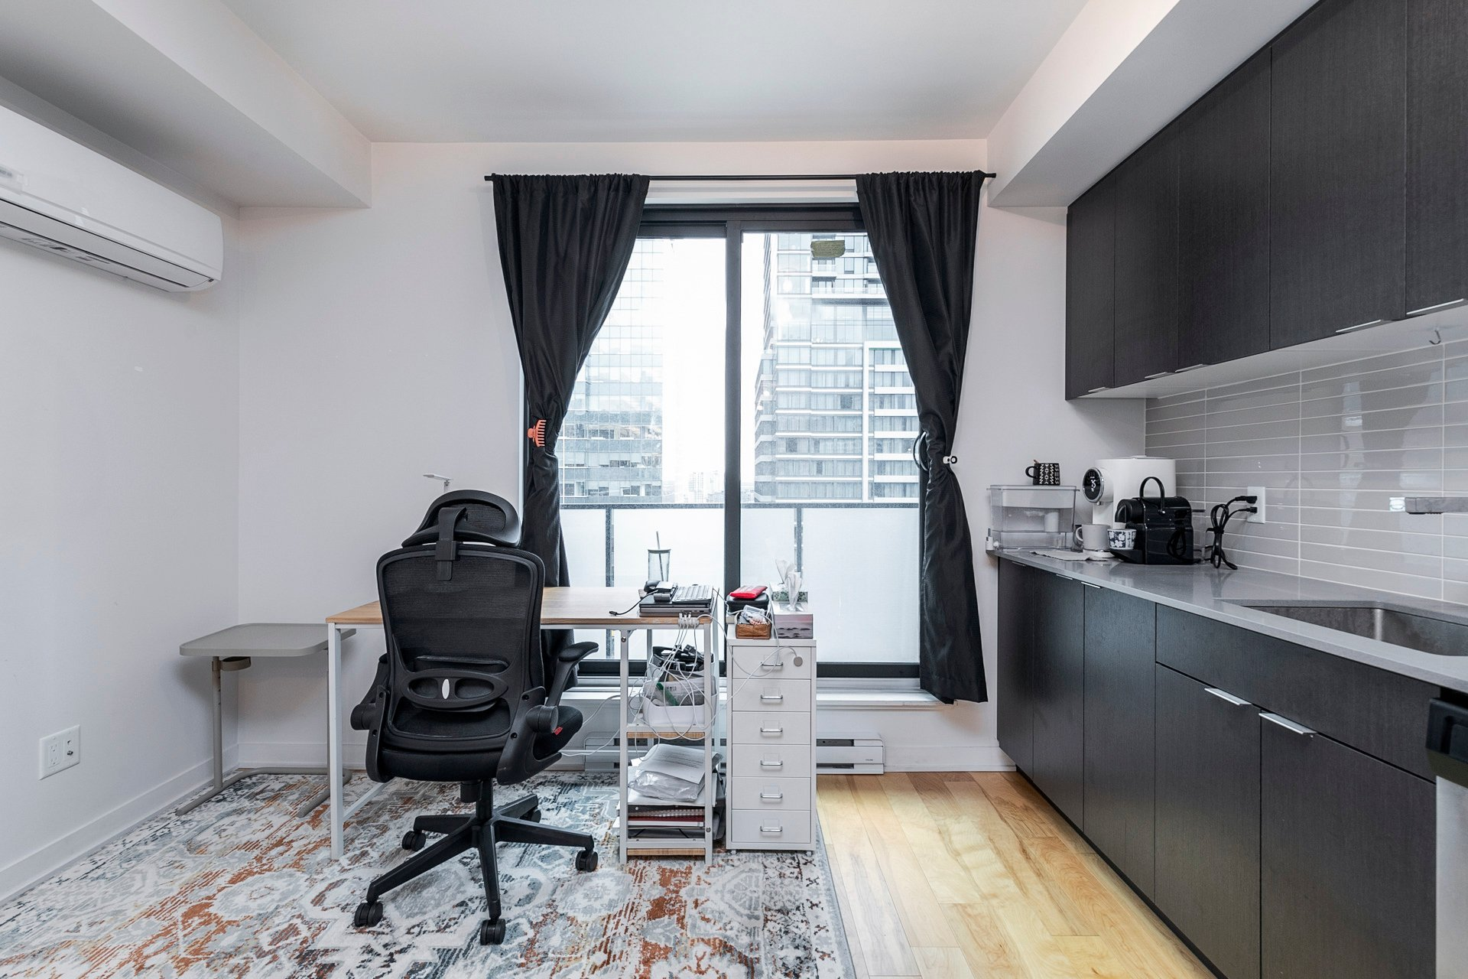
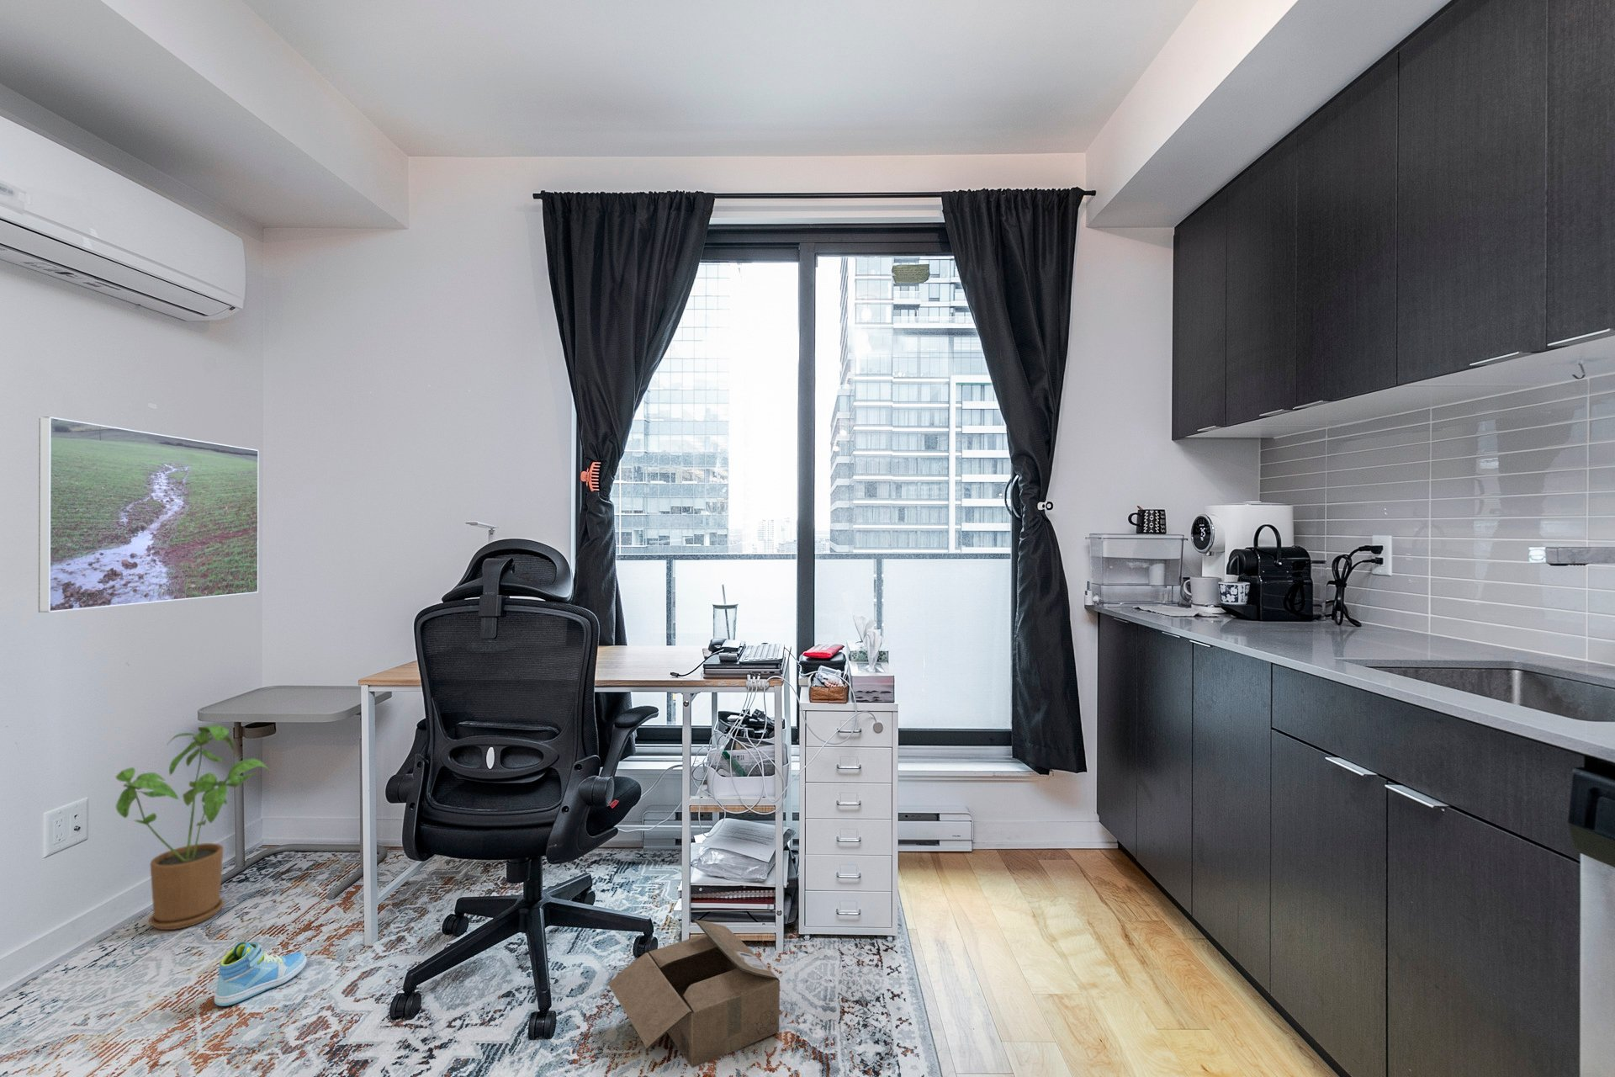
+ house plant (198, 823)
+ sneaker (263, 960)
+ cardboard box (691, 986)
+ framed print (166, 518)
